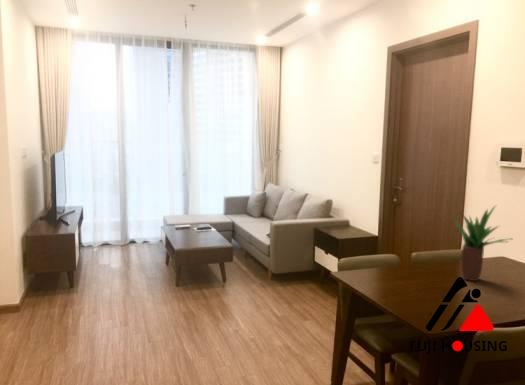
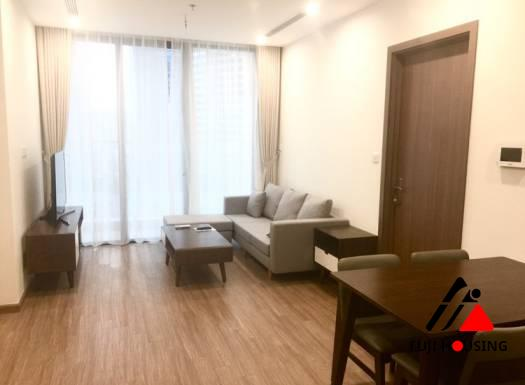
- potted plant (478, 241)
